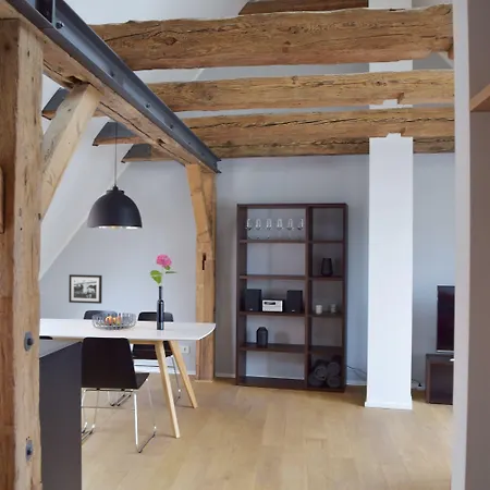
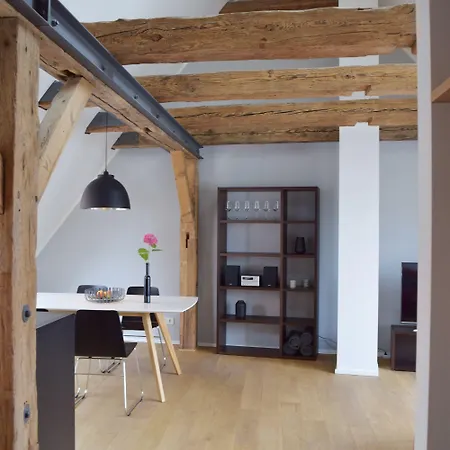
- picture frame (85, 289)
